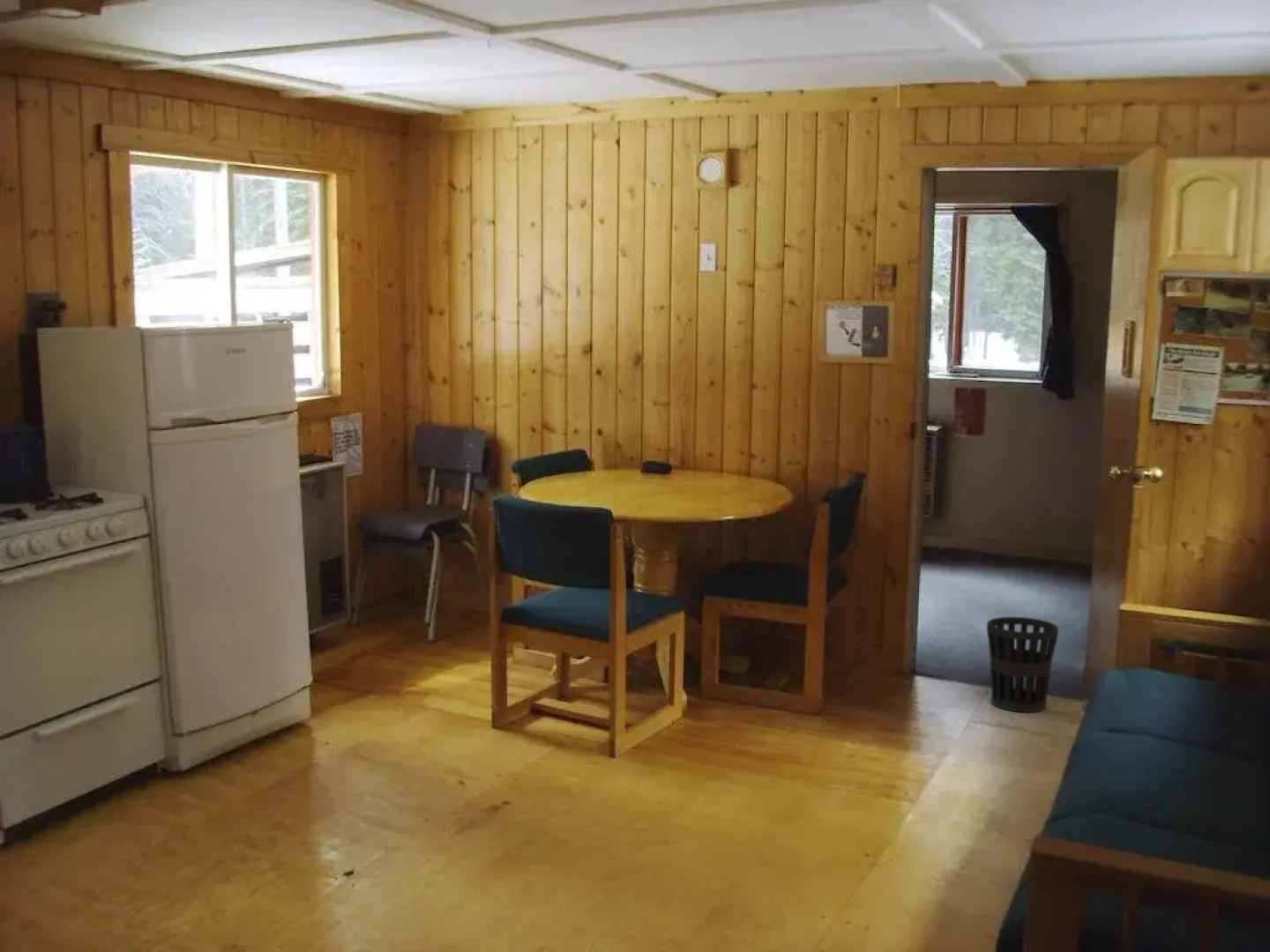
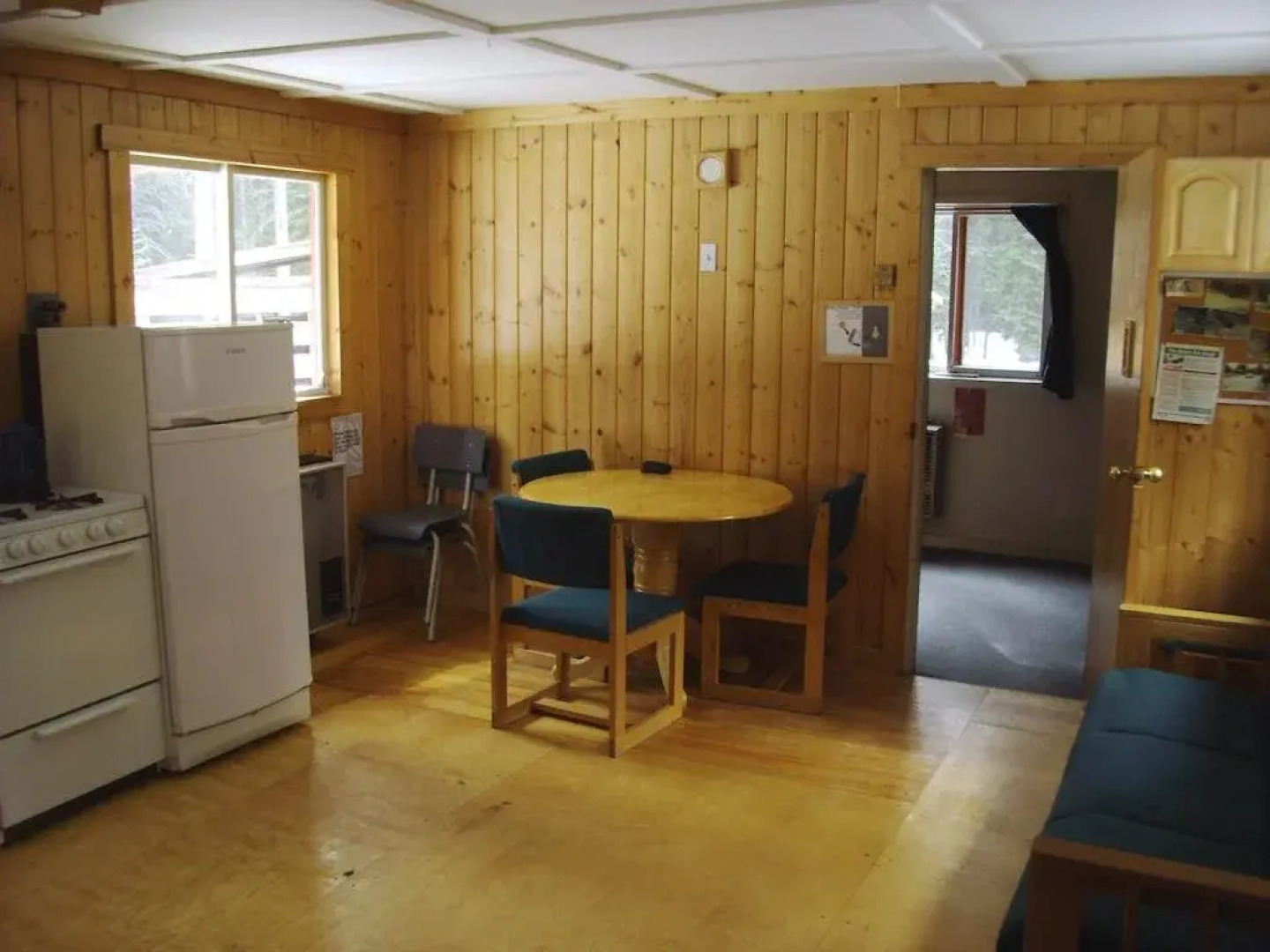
- wastebasket (1020, 664)
